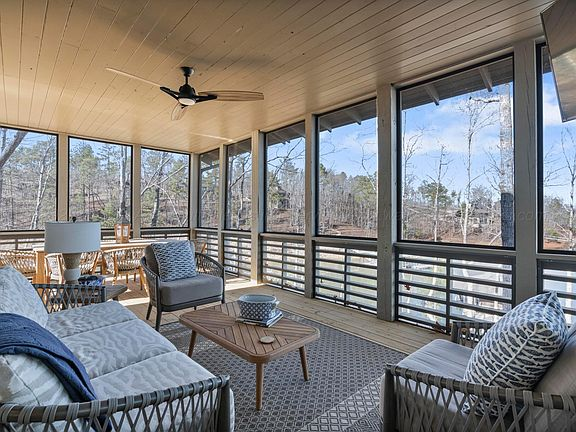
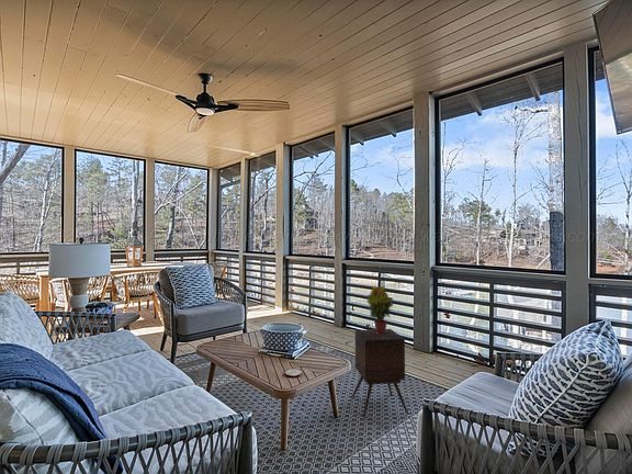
+ potted plant (380, 307)
+ side table (379, 369)
